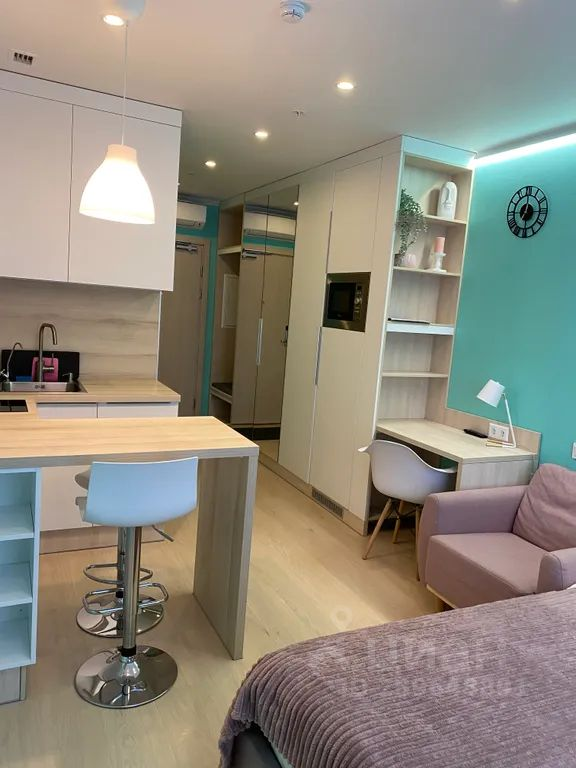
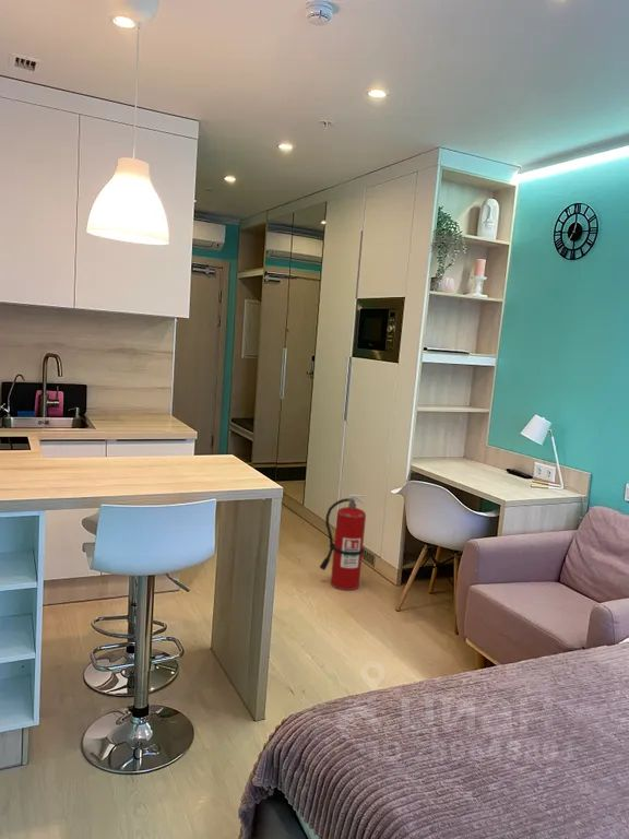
+ fire extinguisher (343, 539)
